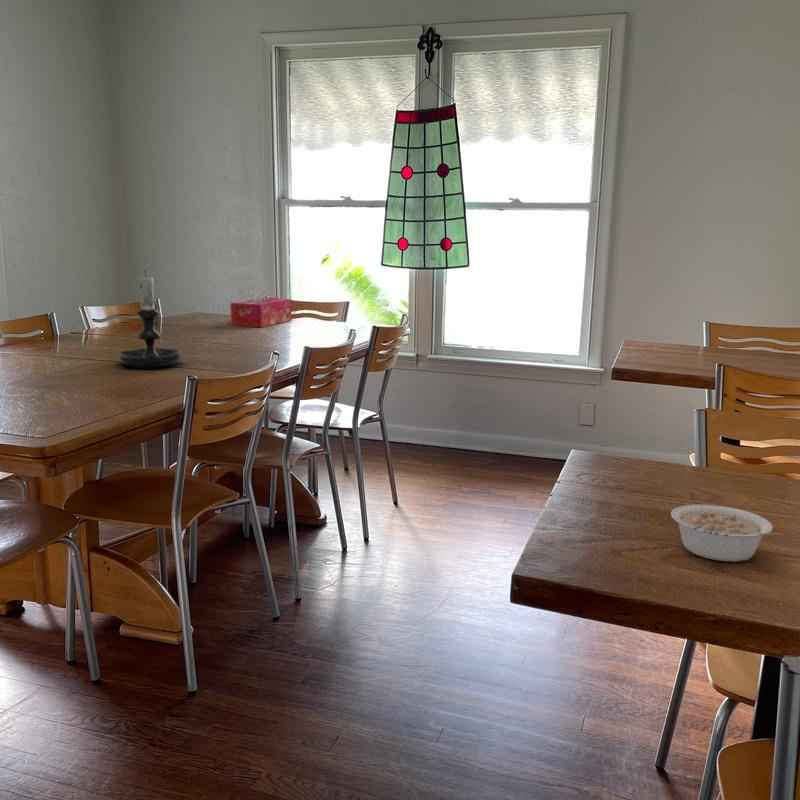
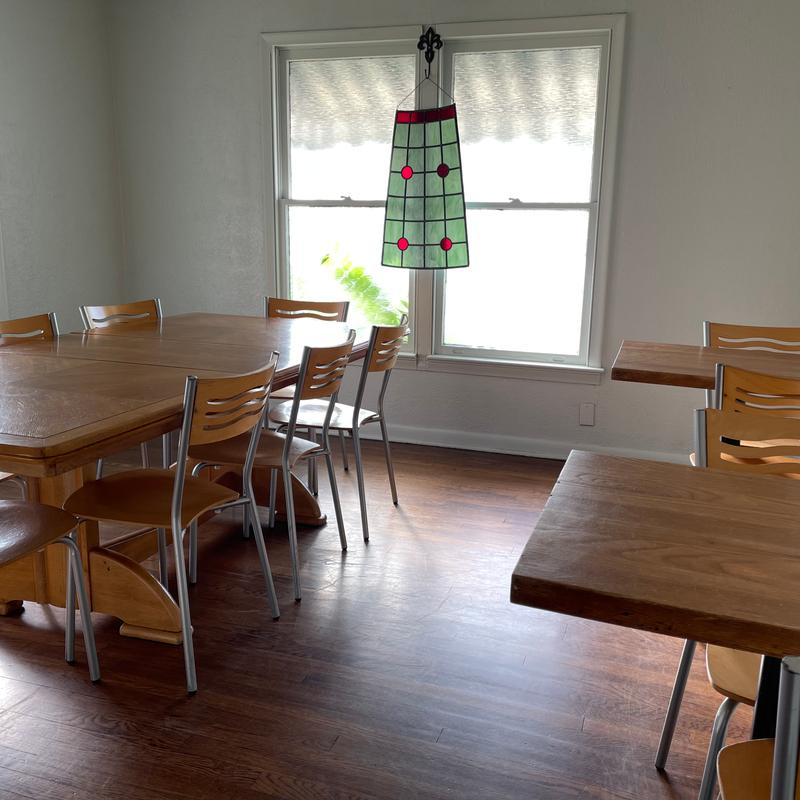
- candle holder (146, 317)
- legume (723, 532)
- tissue box (262, 312)
